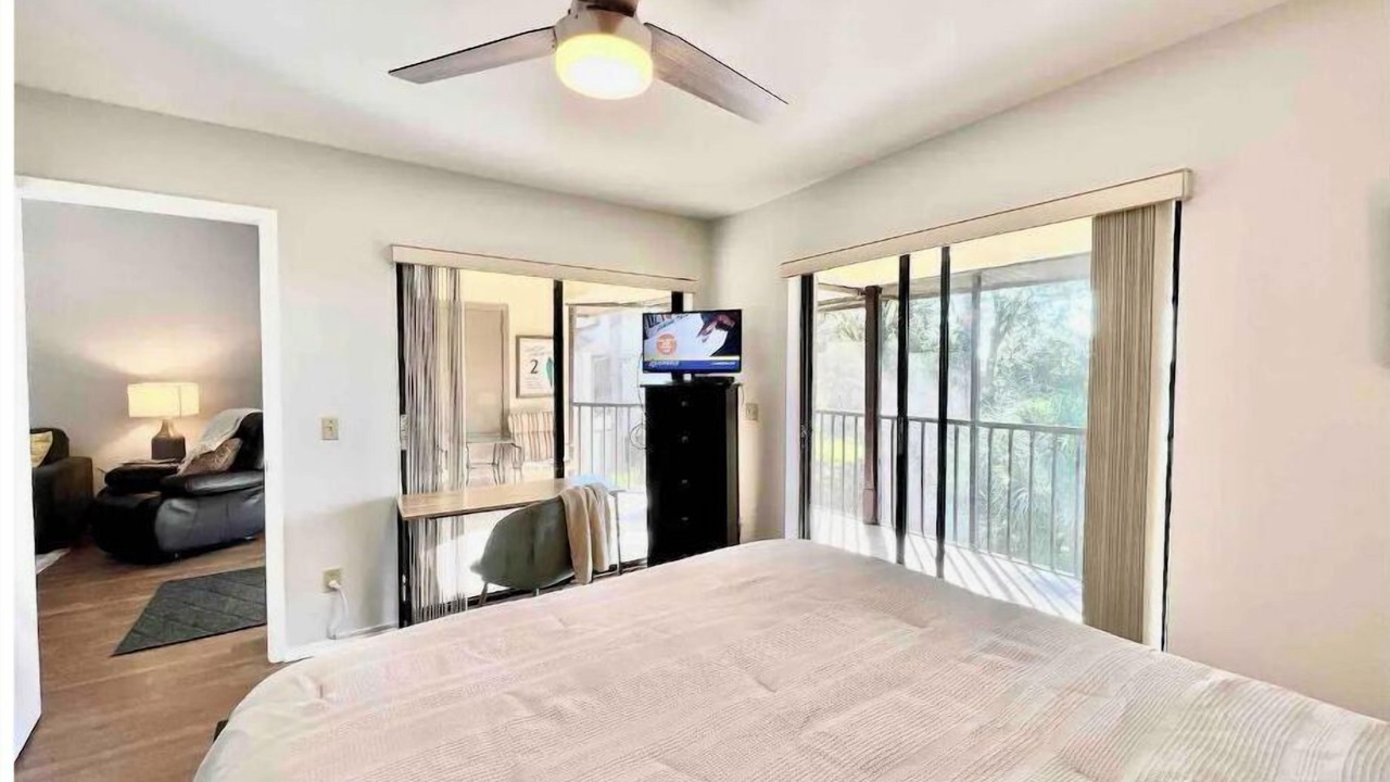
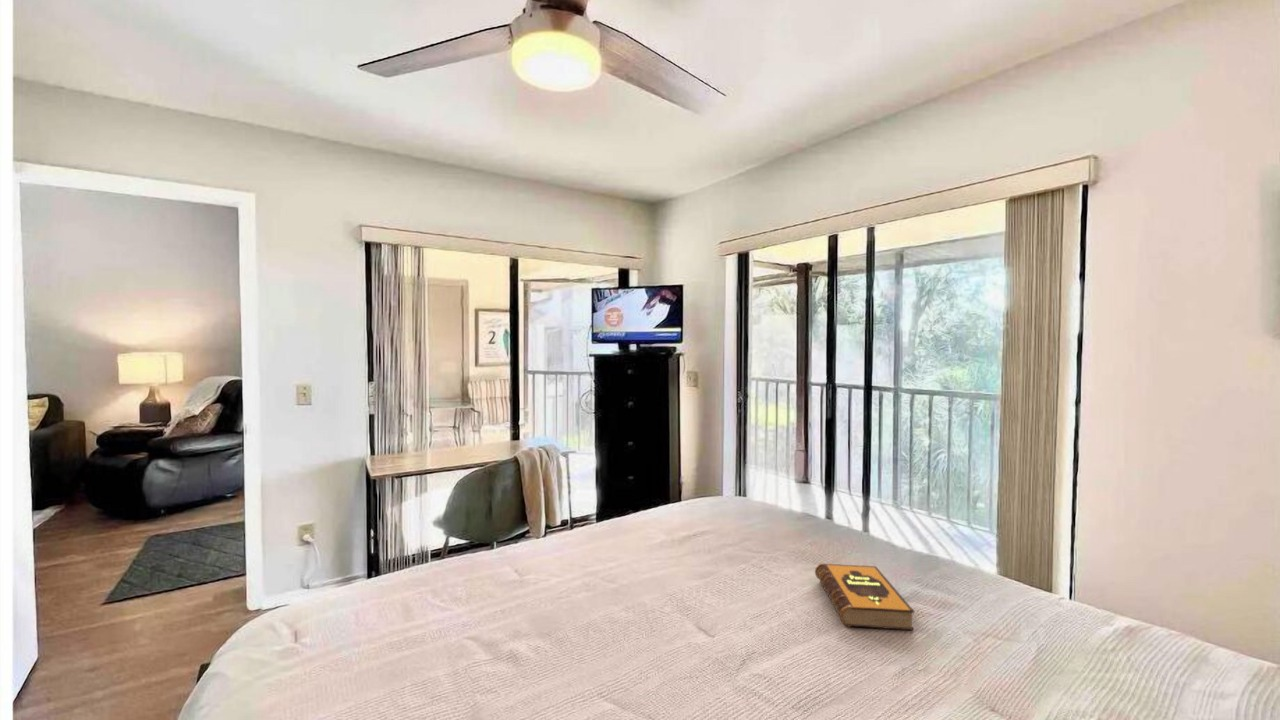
+ hardback book (859, 593)
